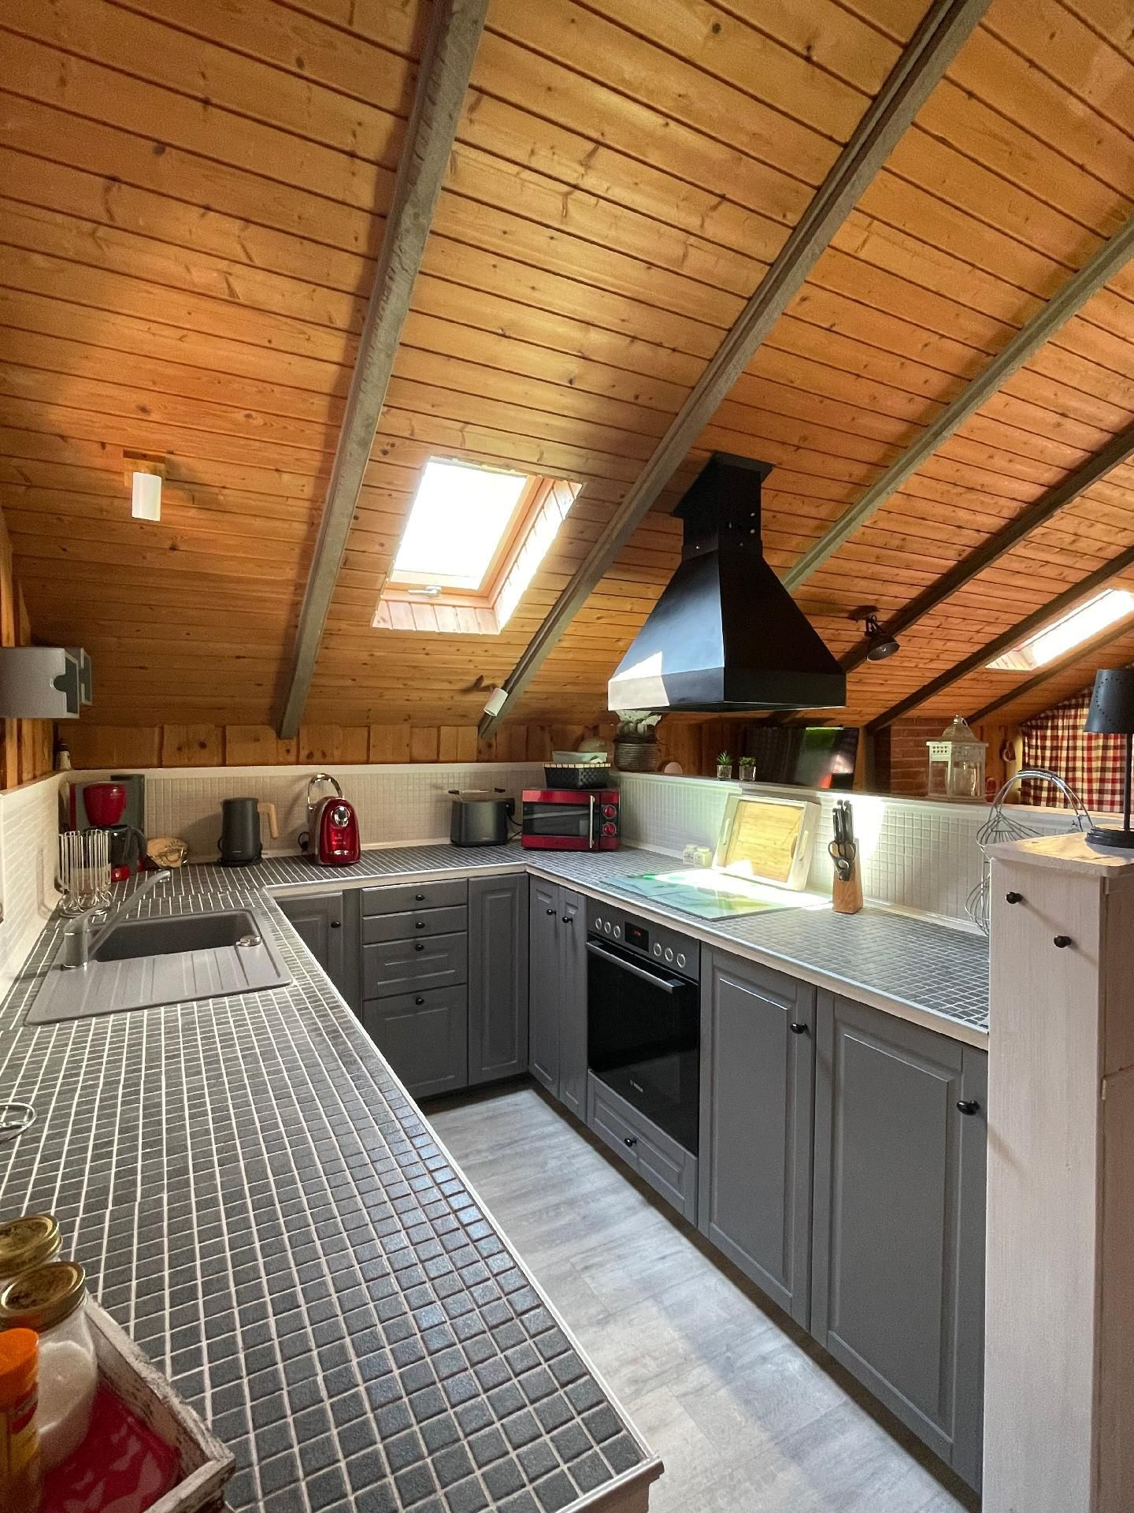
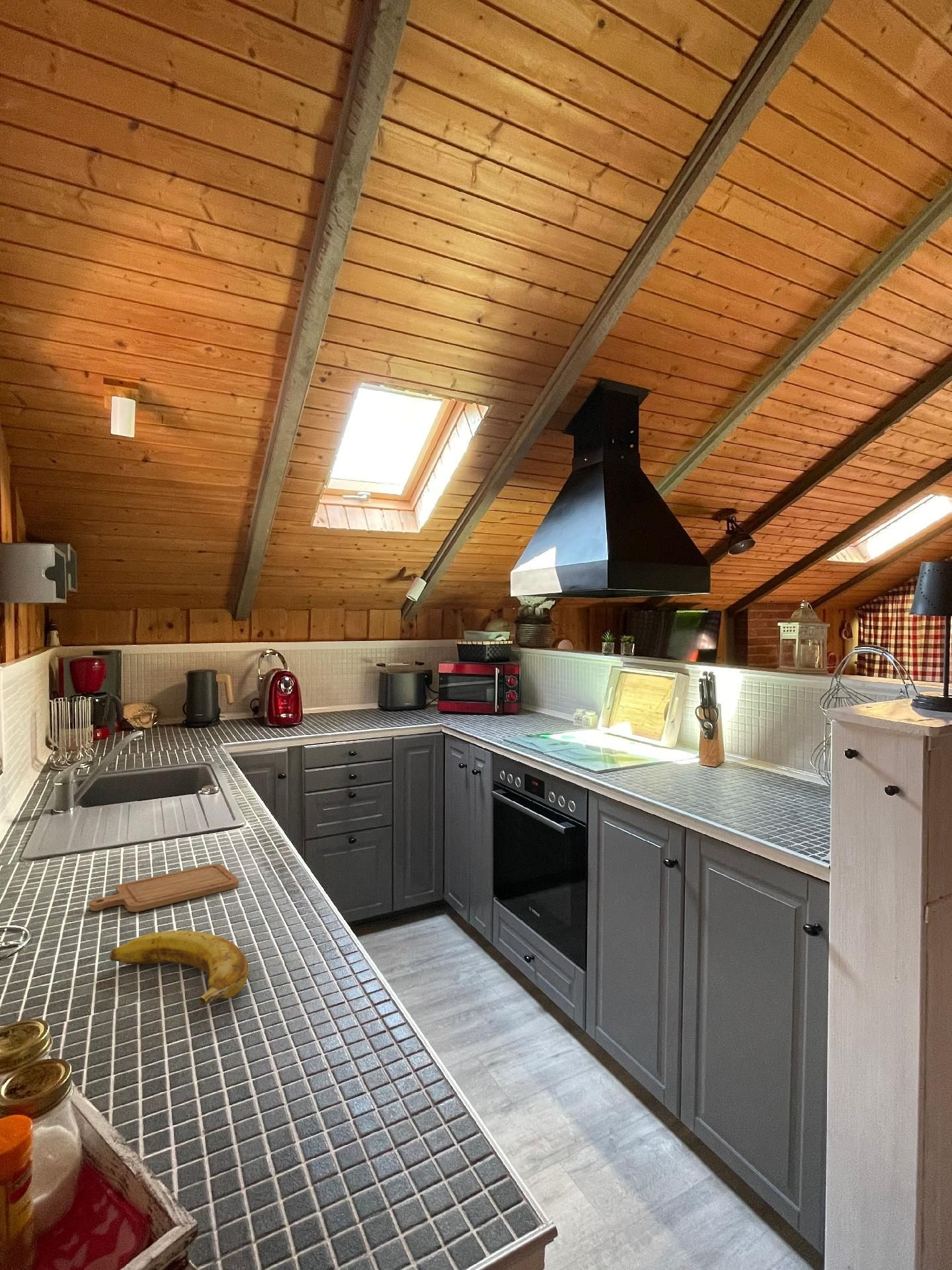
+ chopping board (164, 889)
+ banana (182, 964)
